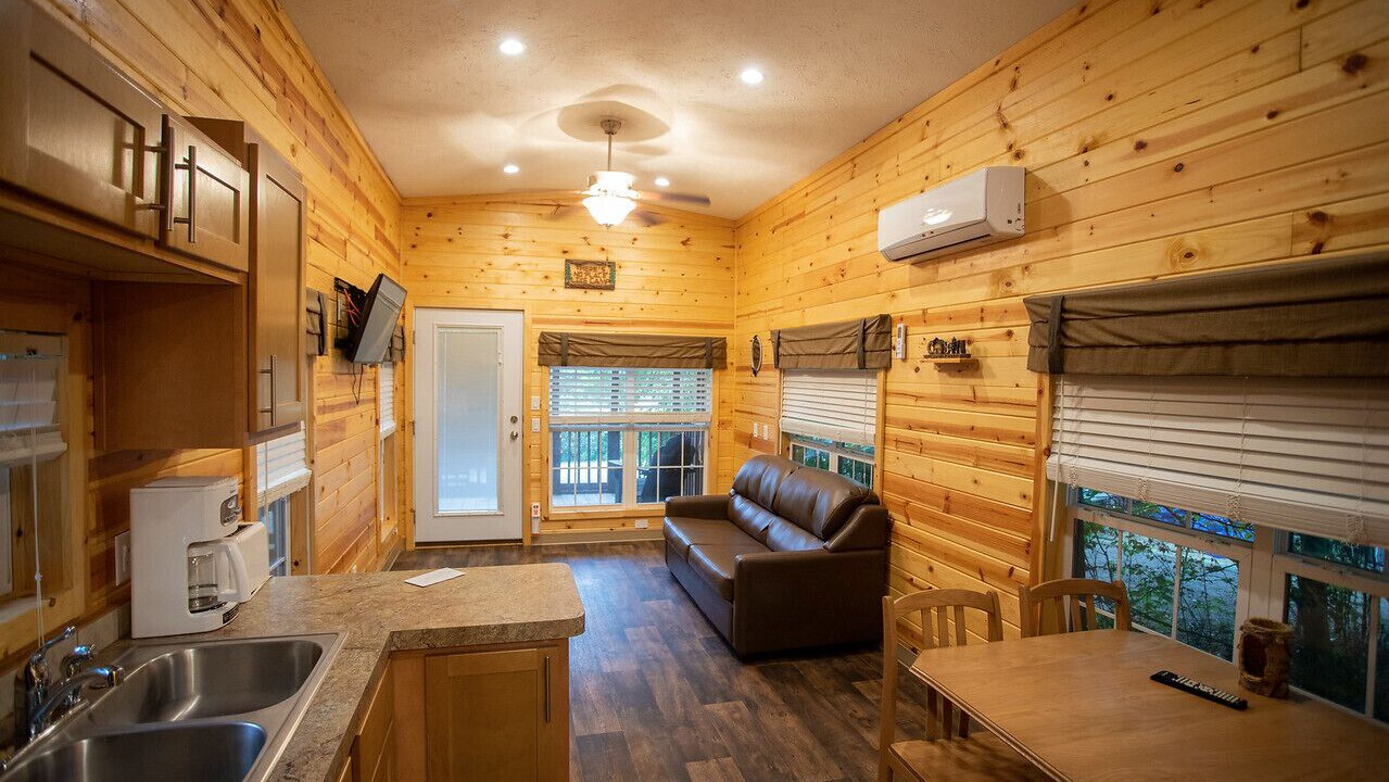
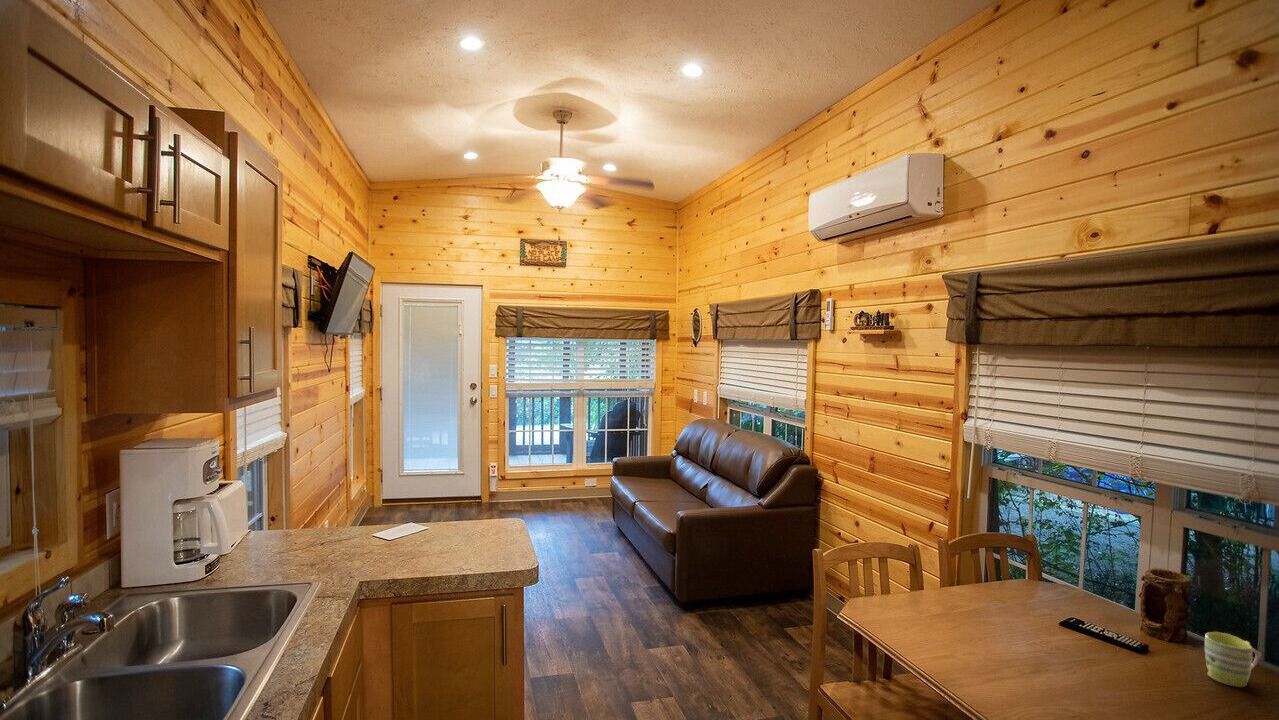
+ mug (1234, 659)
